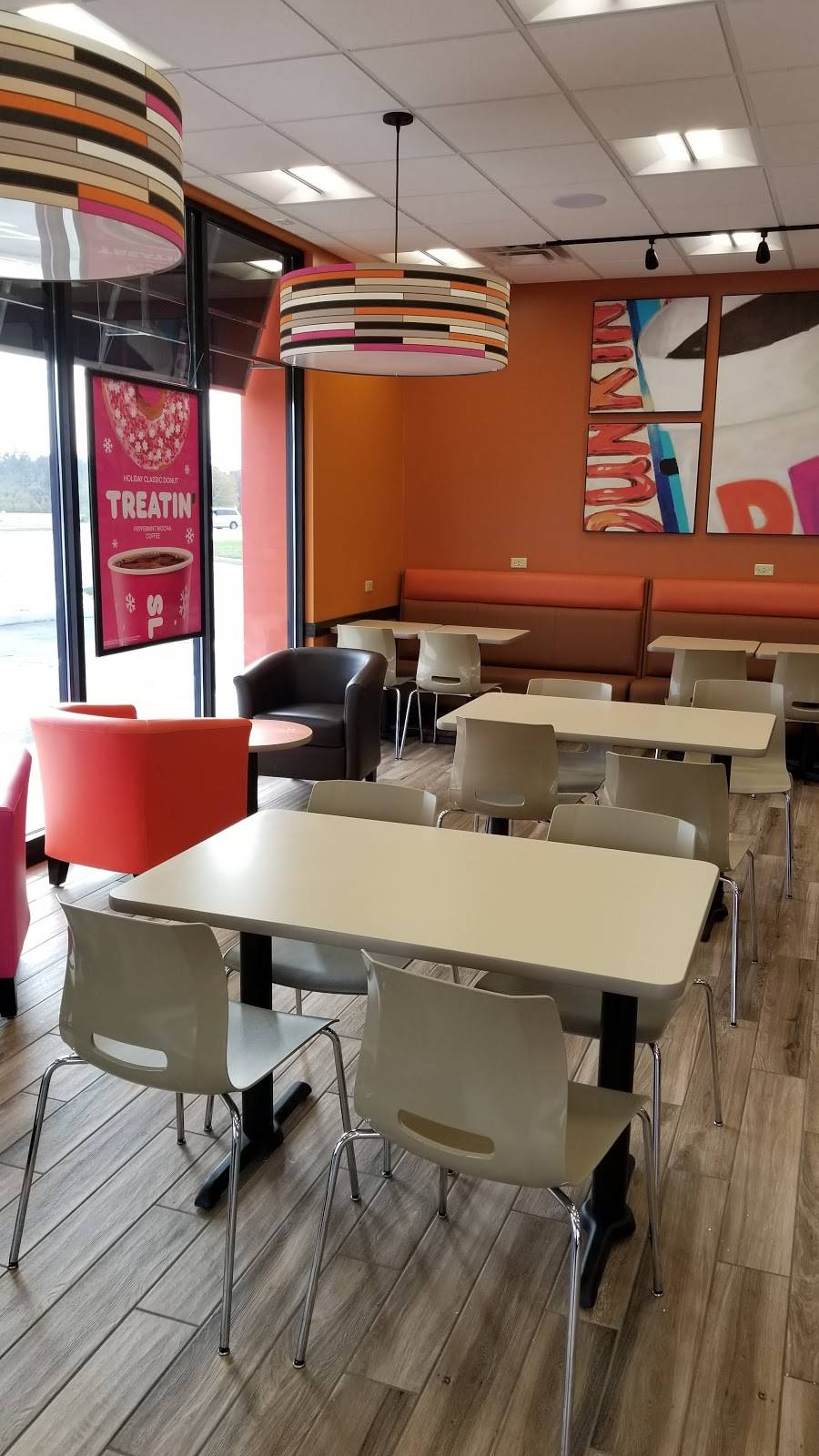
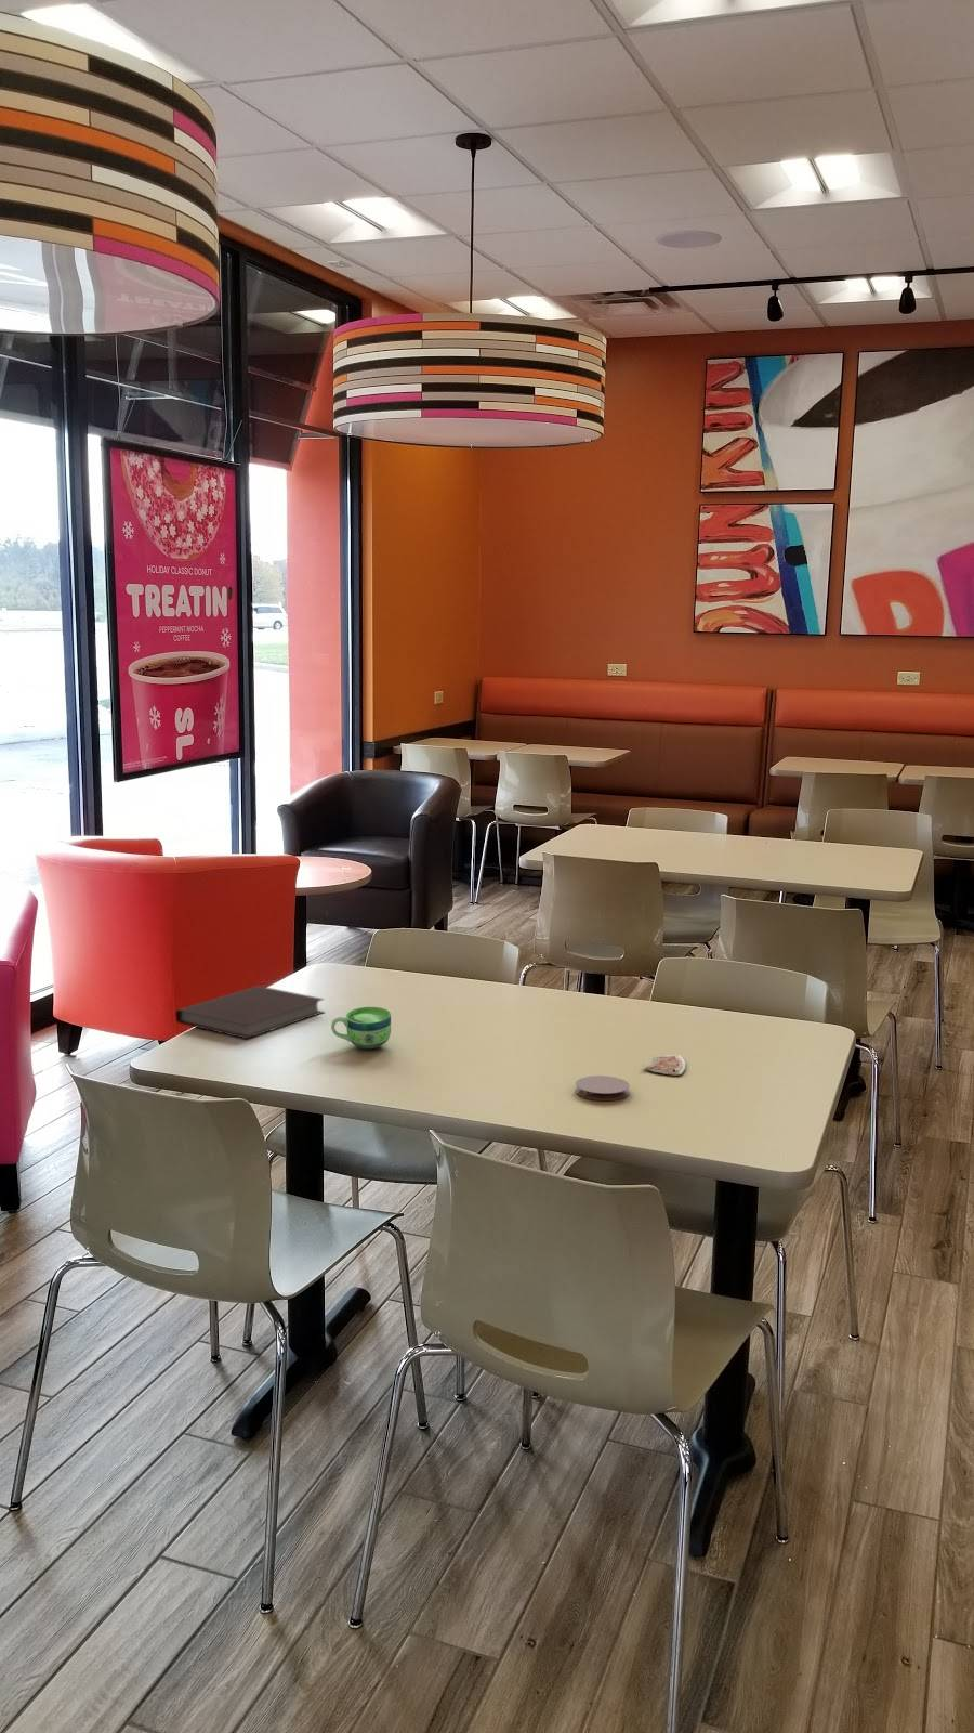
+ paper cup (666, 1063)
+ cup (362, 1030)
+ coaster (602, 1088)
+ notebook (251, 1011)
